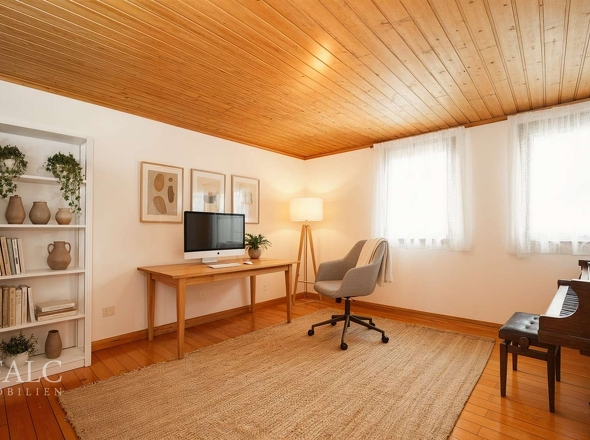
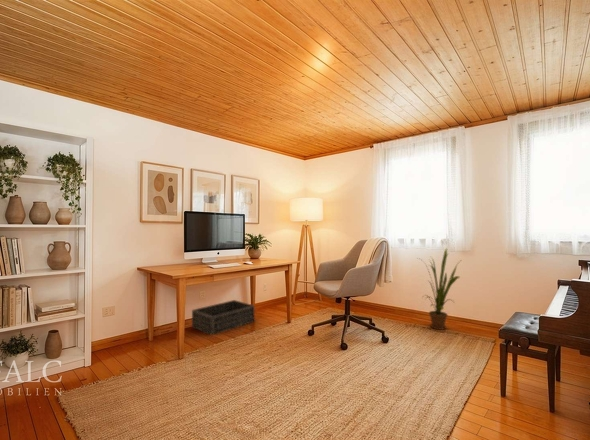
+ basket (224, 316)
+ house plant (437, 287)
